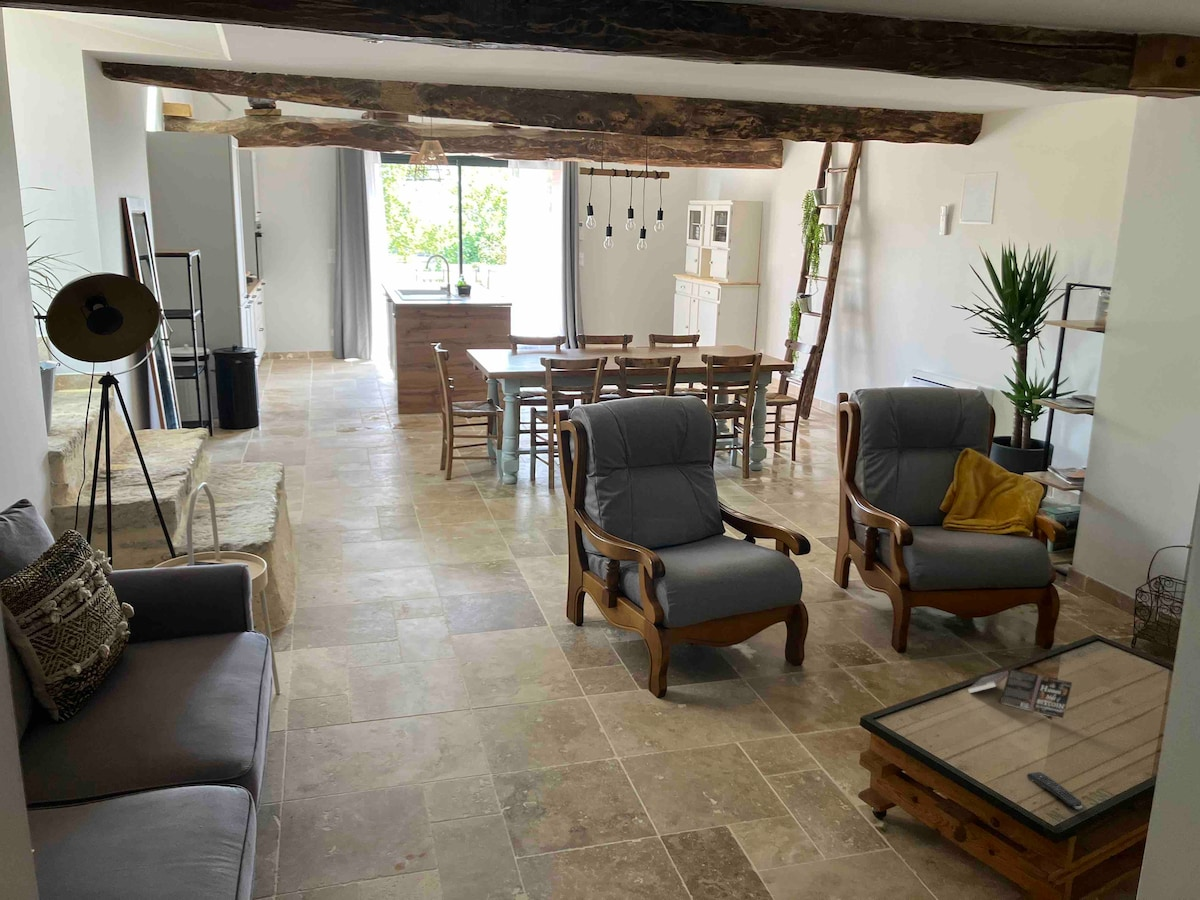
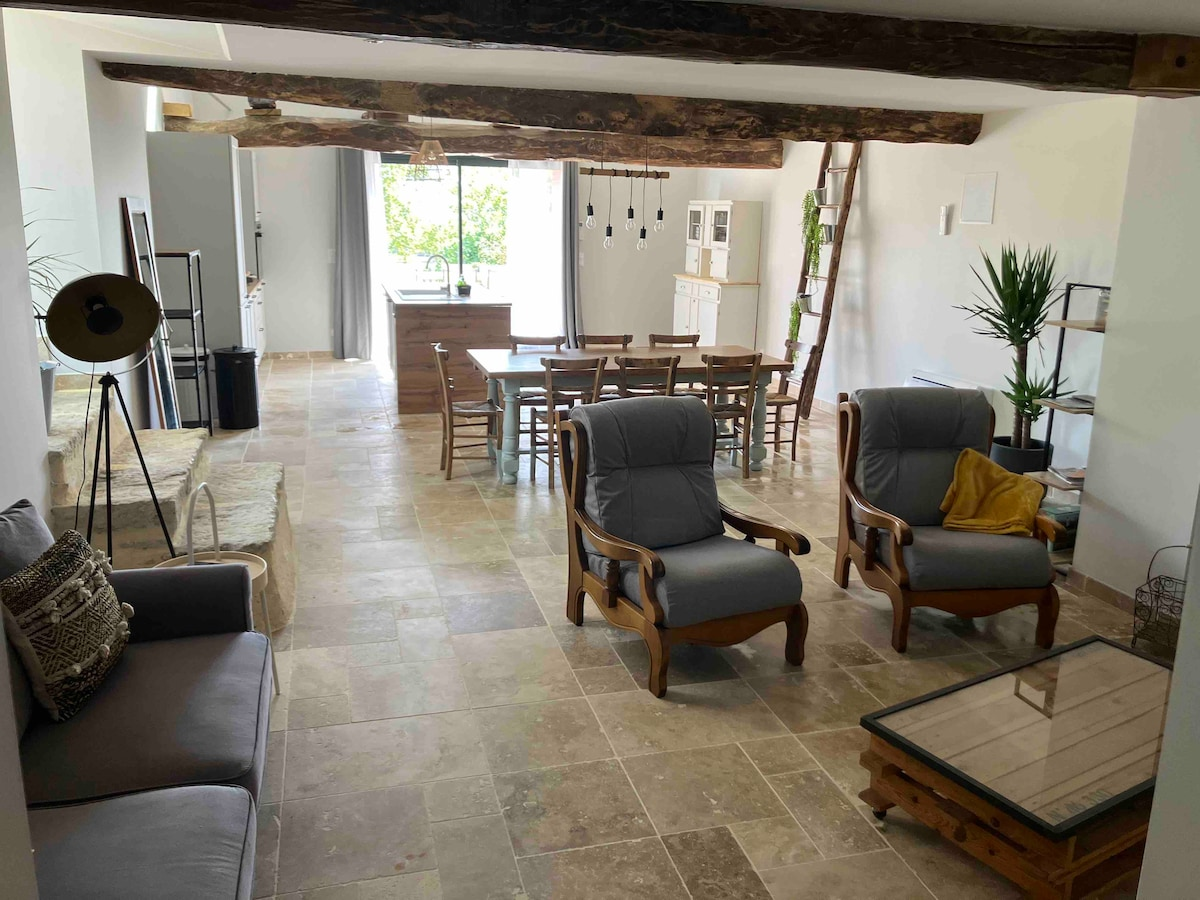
- paperback book (1021, 686)
- remote control (1056, 789)
